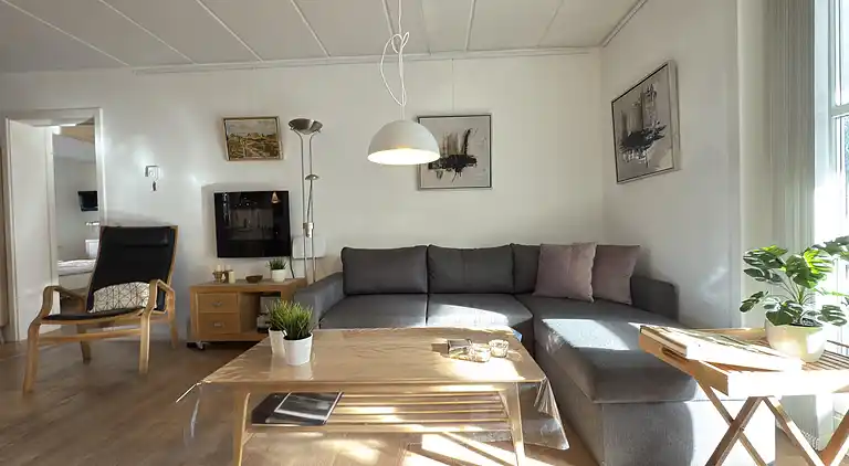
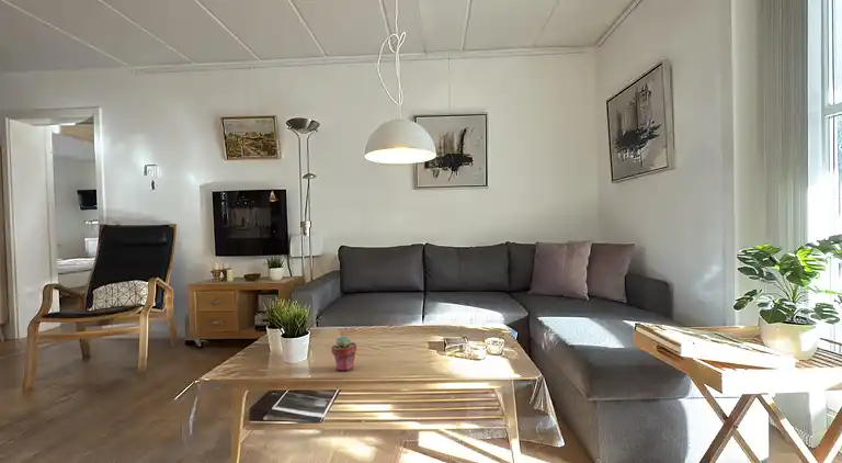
+ potted succulent (344, 351)
